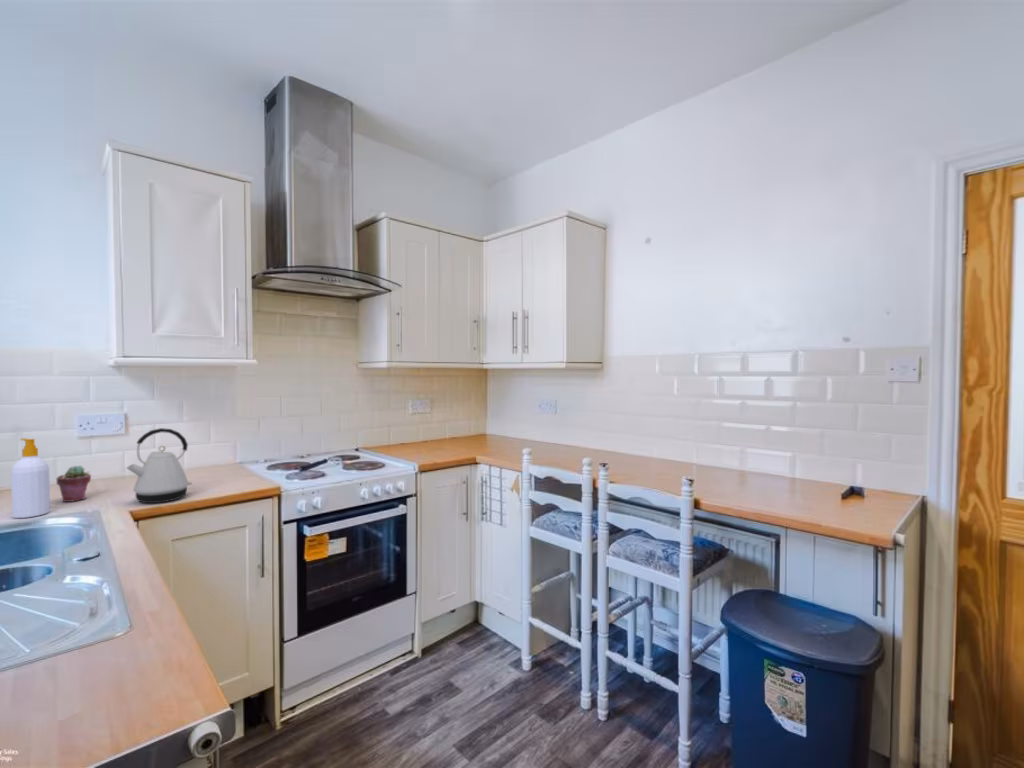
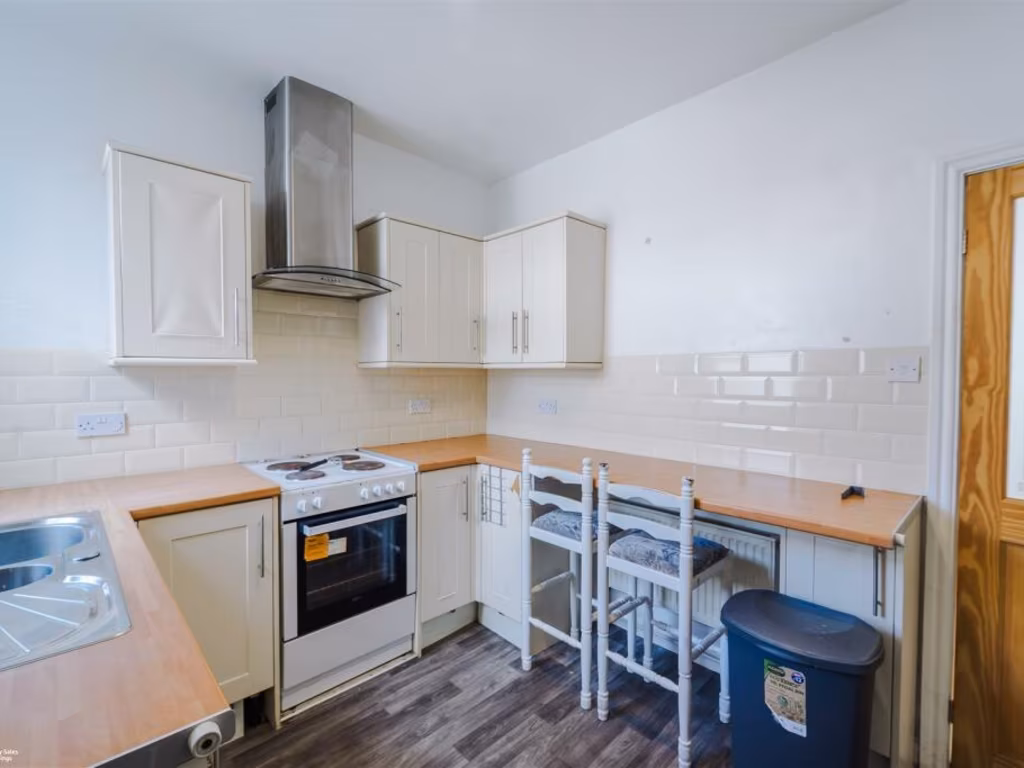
- soap bottle (29, 476)
- potted succulent (74, 482)
- kettle (160, 463)
